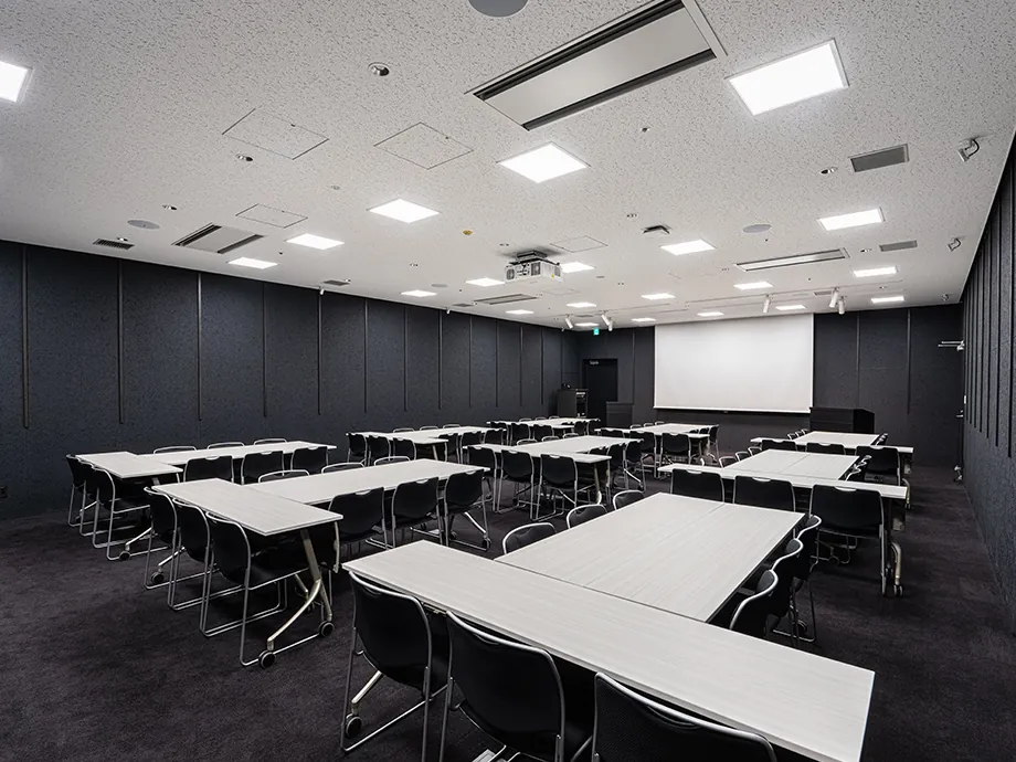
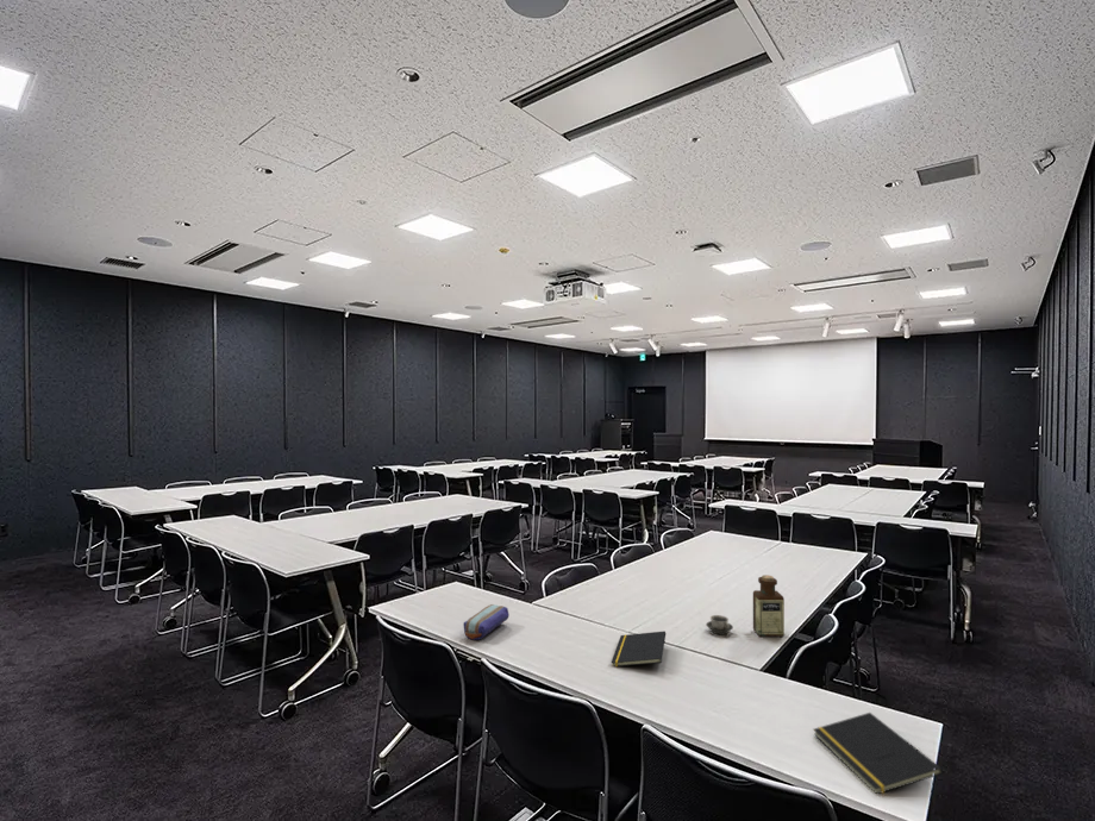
+ cup (719, 625)
+ bottle (768, 604)
+ notepad (639, 647)
+ notepad (872, 750)
+ pencil case (487, 620)
